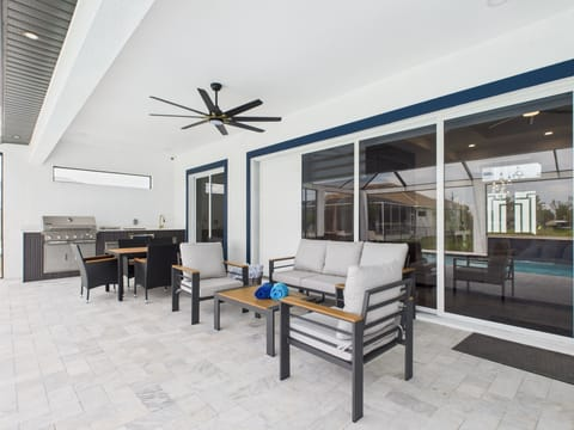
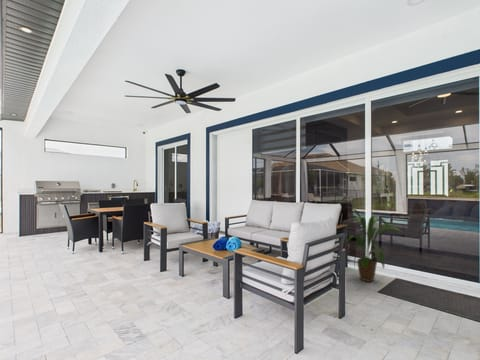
+ house plant (373, 244)
